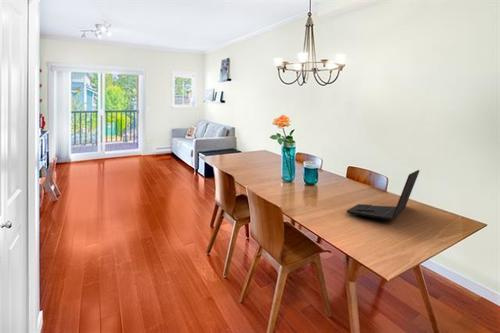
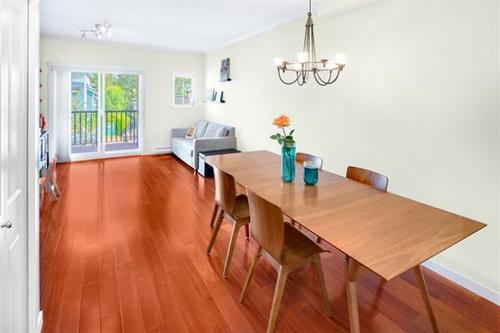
- laptop (383, 206)
